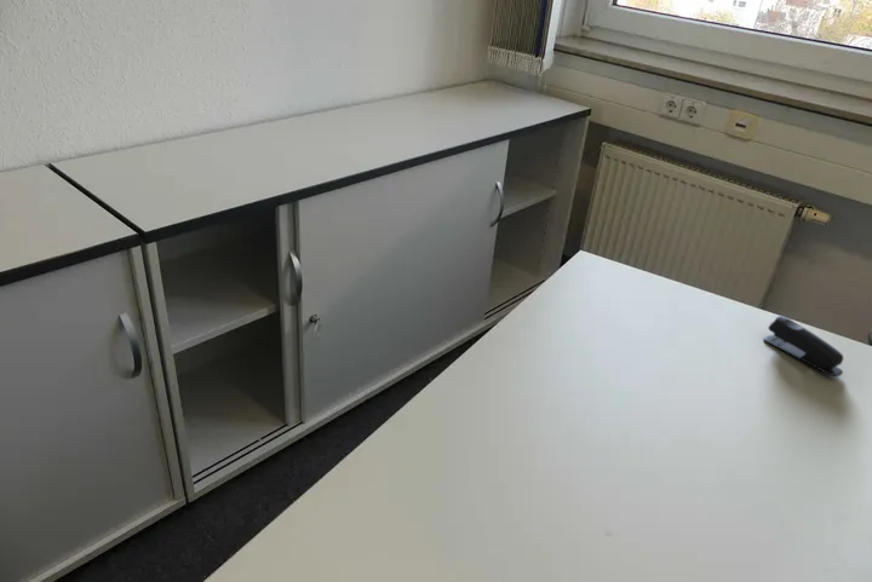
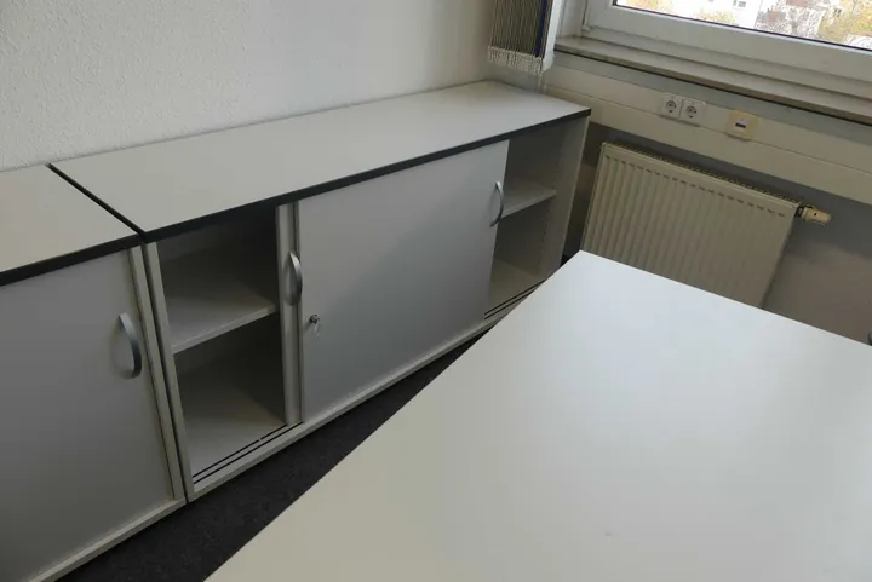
- stapler (805, 344)
